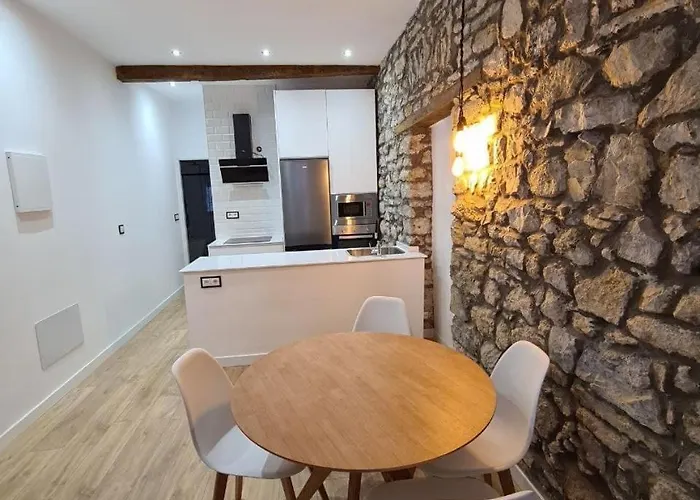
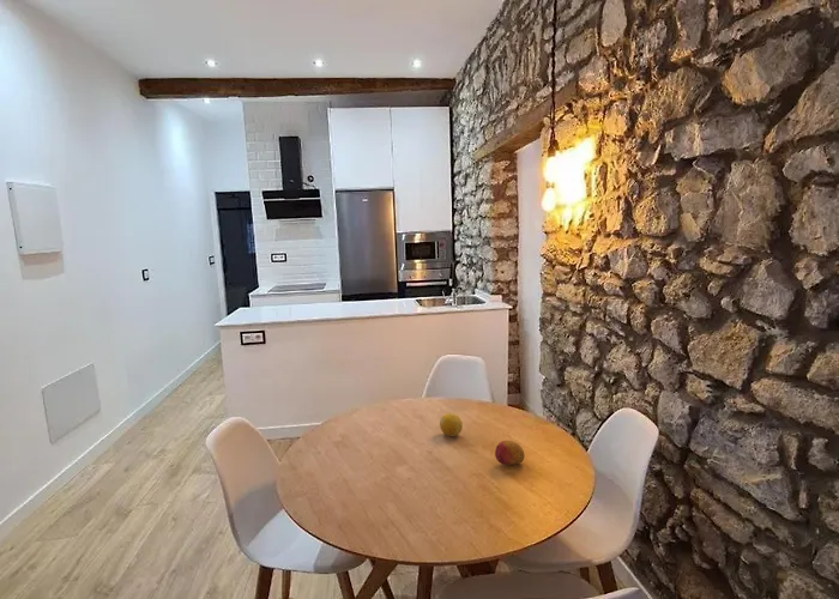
+ fruit (451, 424)
+ fruit (509, 452)
